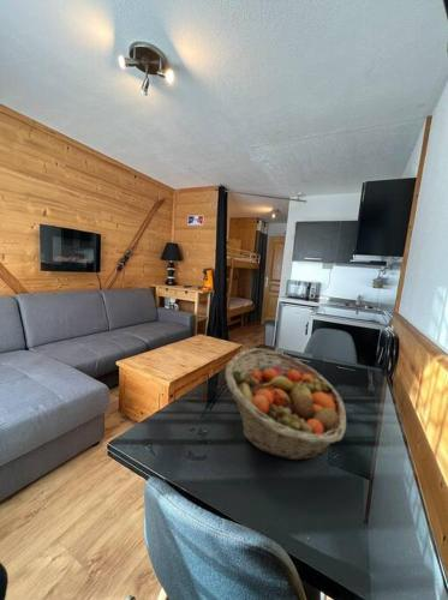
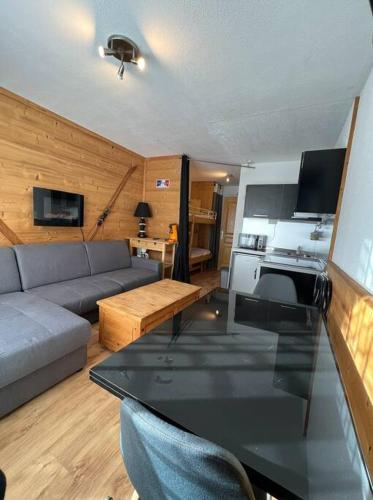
- fruit basket (285, 395)
